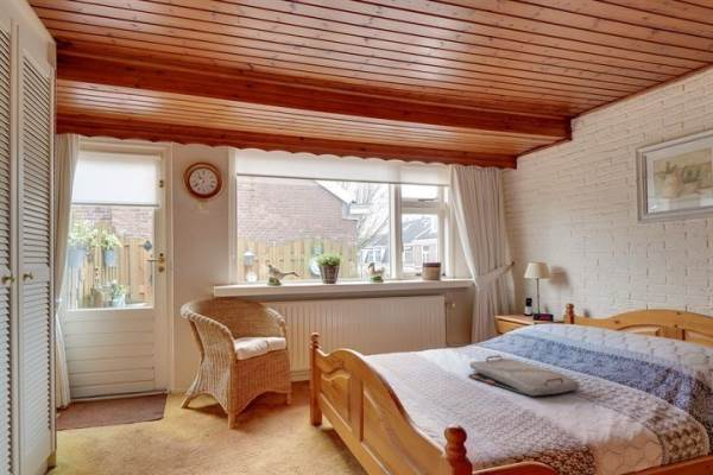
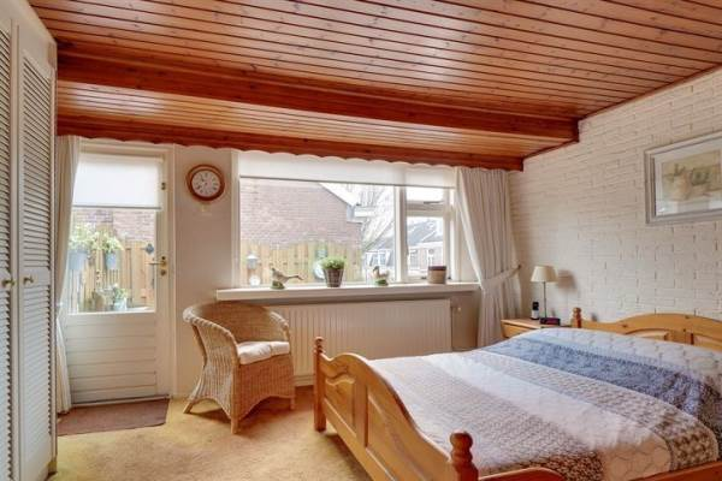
- serving tray (515, 373)
